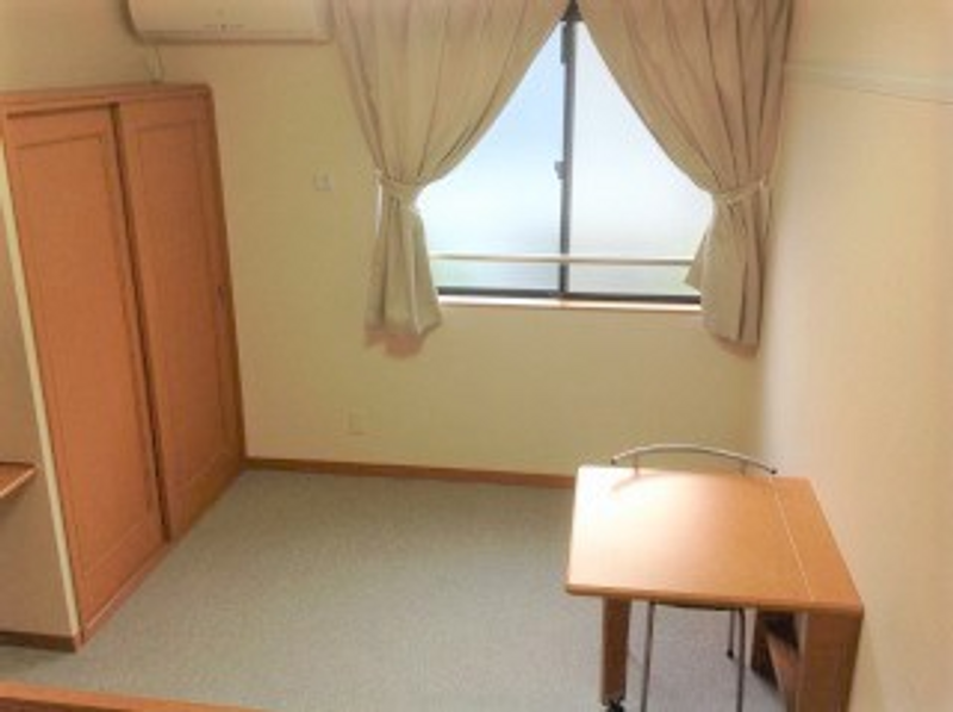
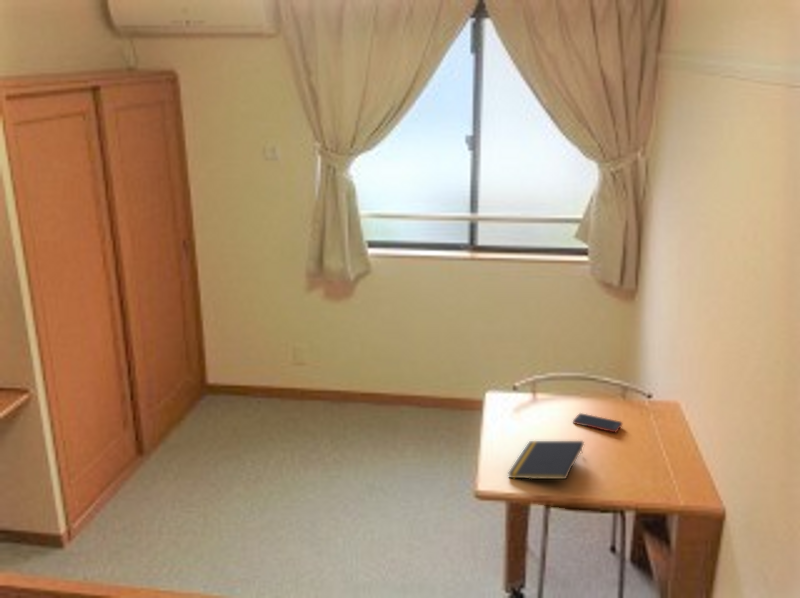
+ cell phone (597, 422)
+ notepad (546, 458)
